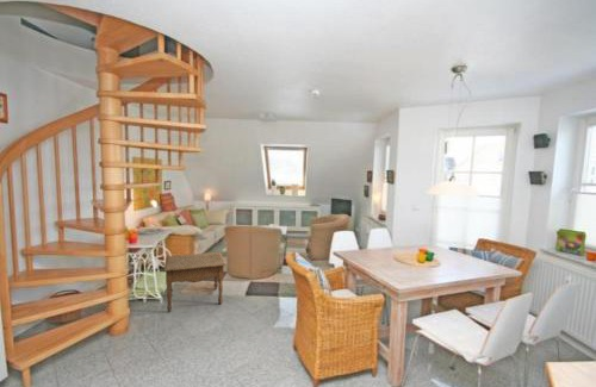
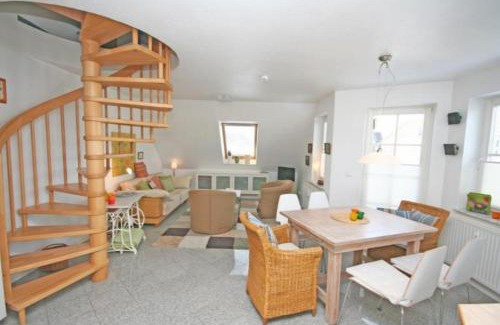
- side table (194, 279)
